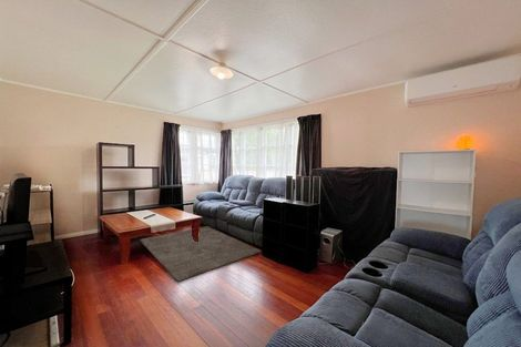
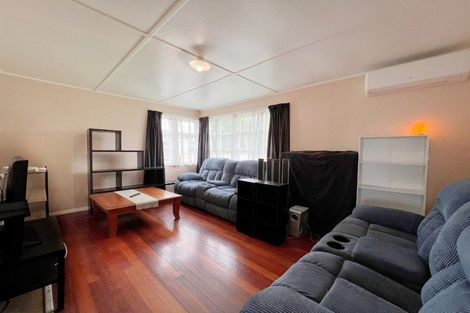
- rug (196, 245)
